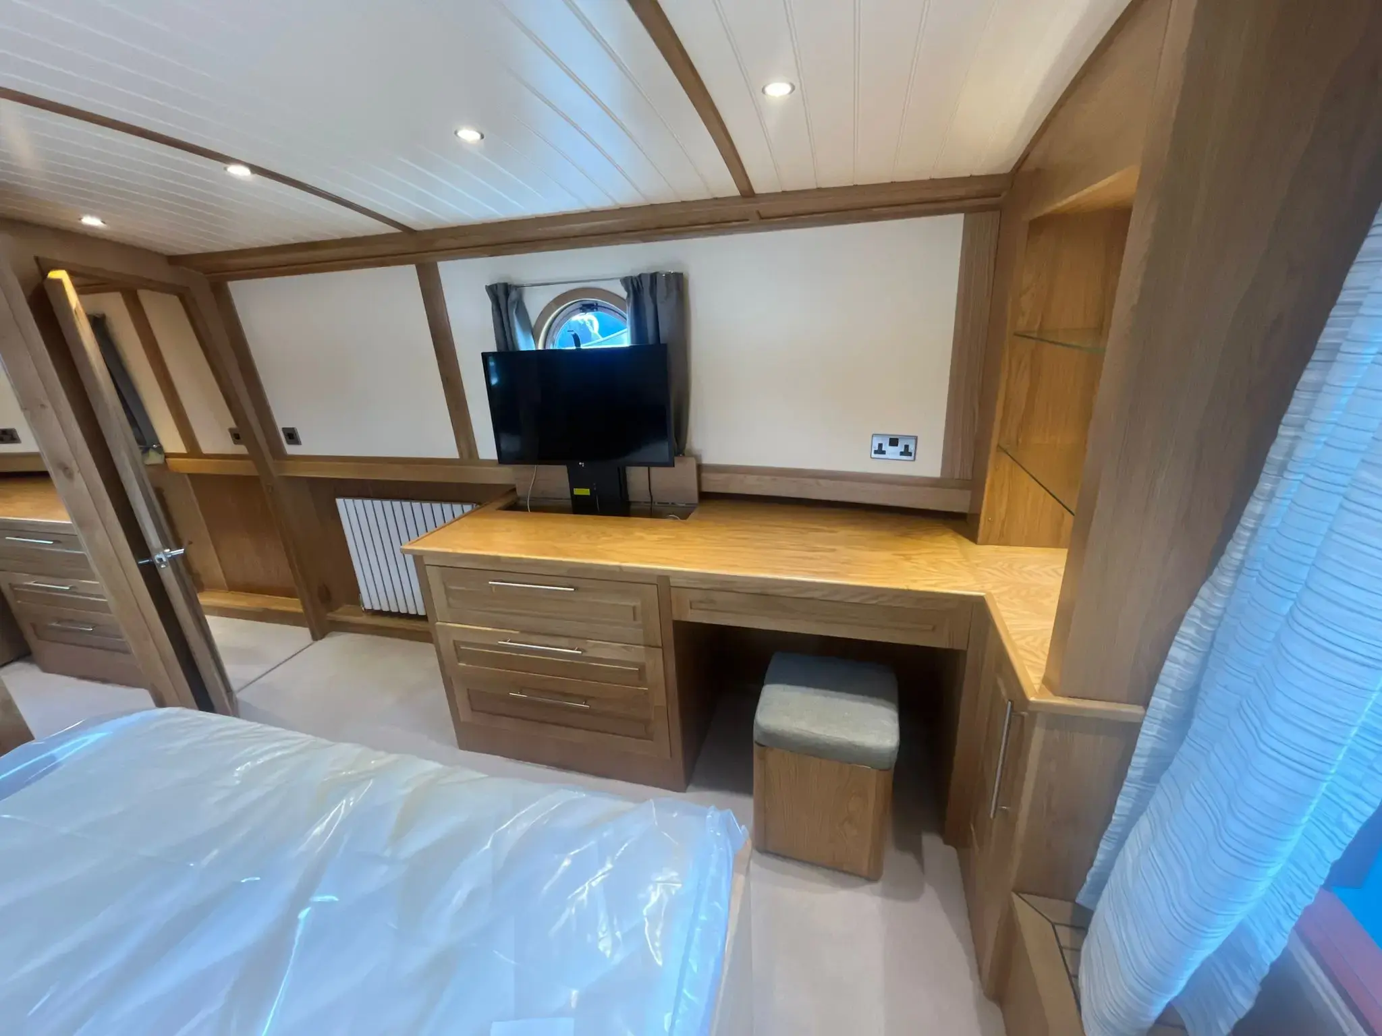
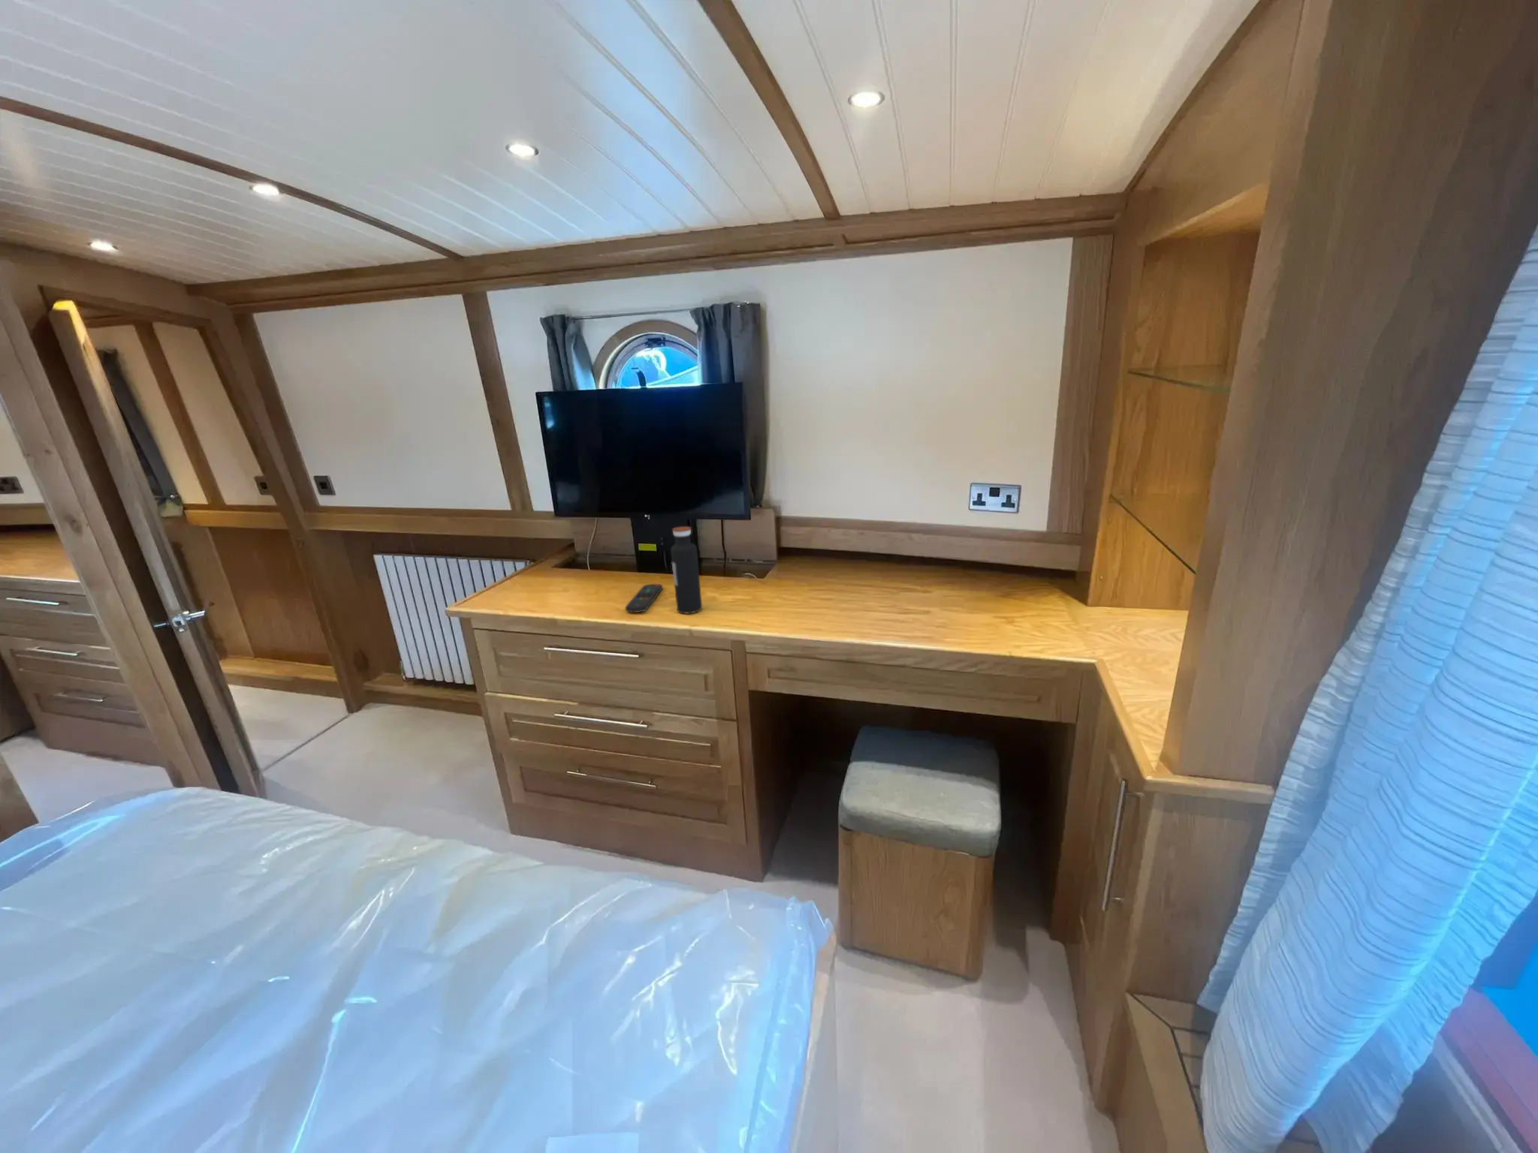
+ water bottle (685, 569)
+ remote control (644, 597)
